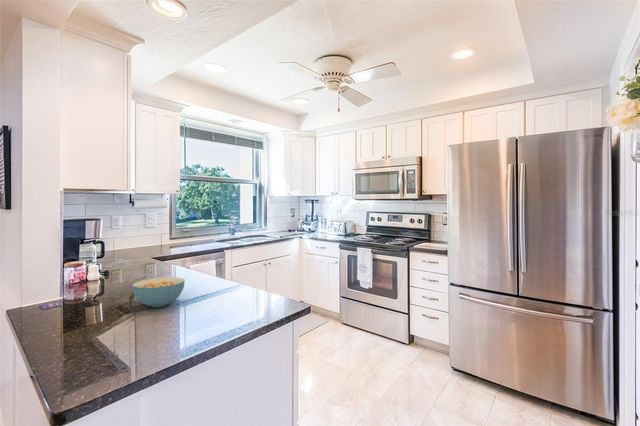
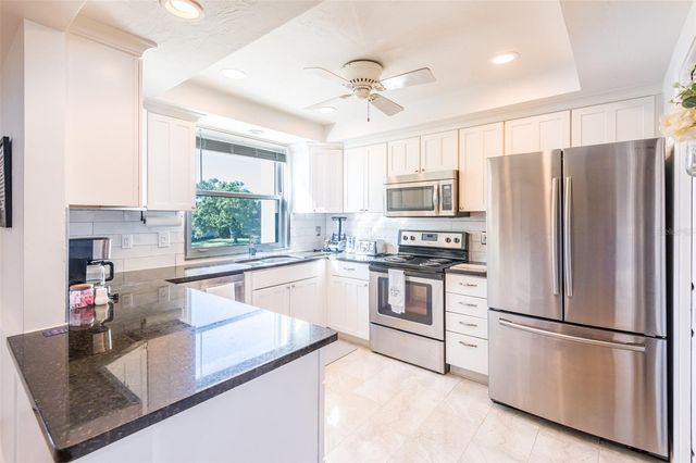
- cereal bowl (159, 293)
